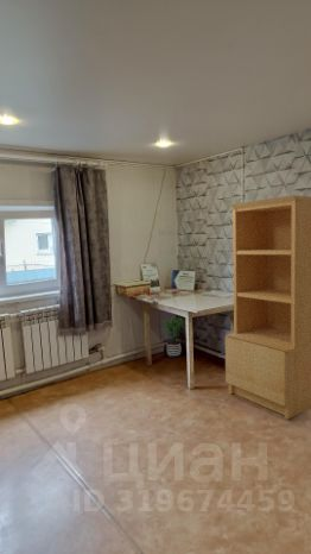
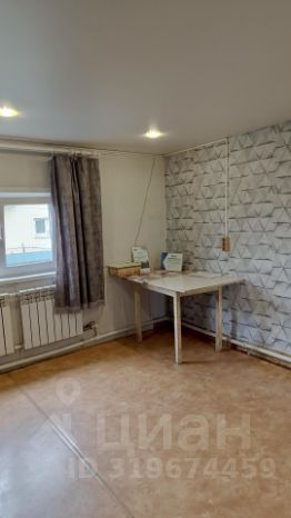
- potted plant (172, 336)
- bookcase (274, 301)
